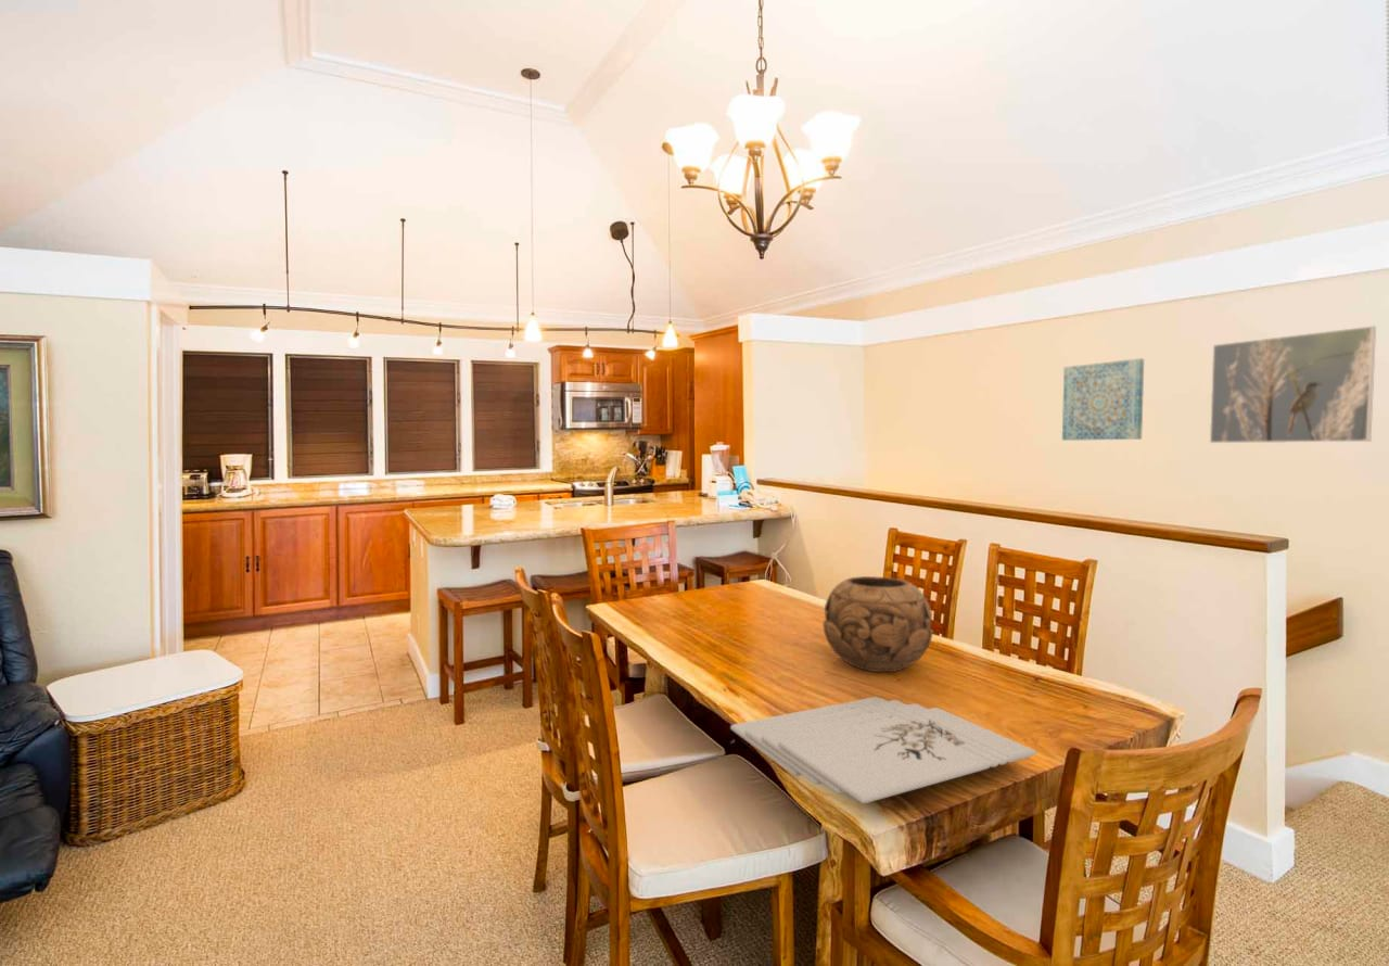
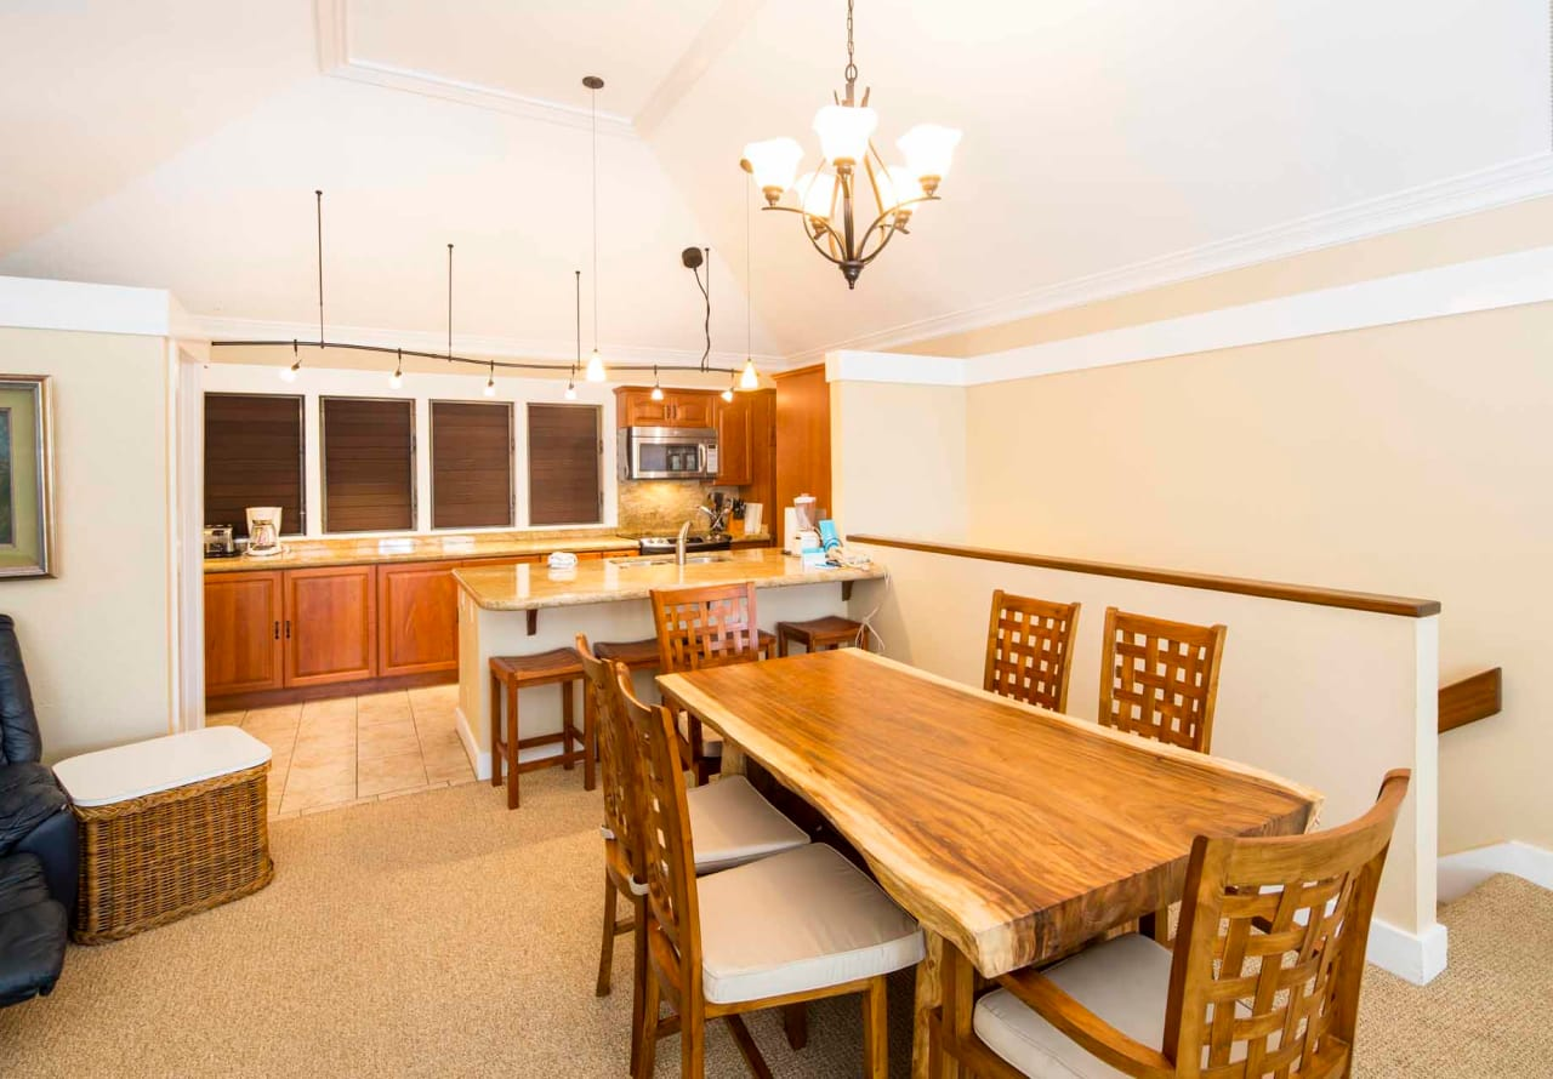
- decorative bowl (877, 622)
- wall art (1100, 401)
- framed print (1286, 389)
- placemat (871, 738)
